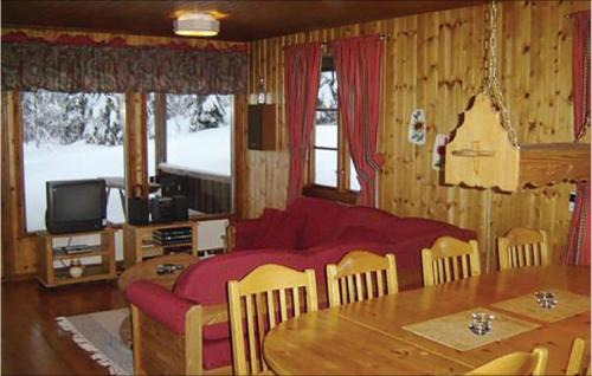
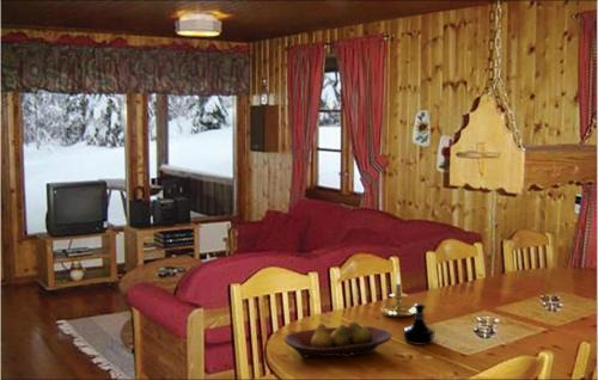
+ candle holder (396, 293)
+ tequila bottle (419, 321)
+ fruit bowl (337, 337)
